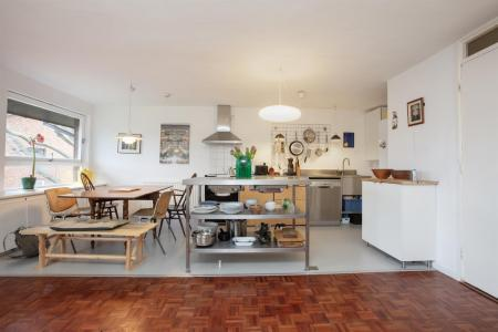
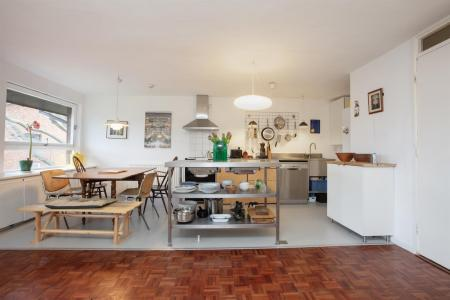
- backpack (27, 240)
